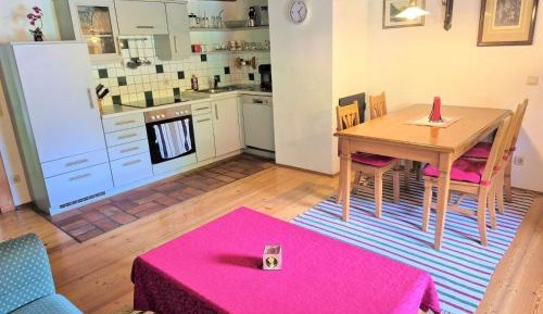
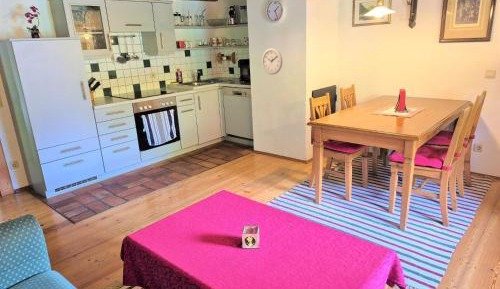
+ wall clock (271, 61)
